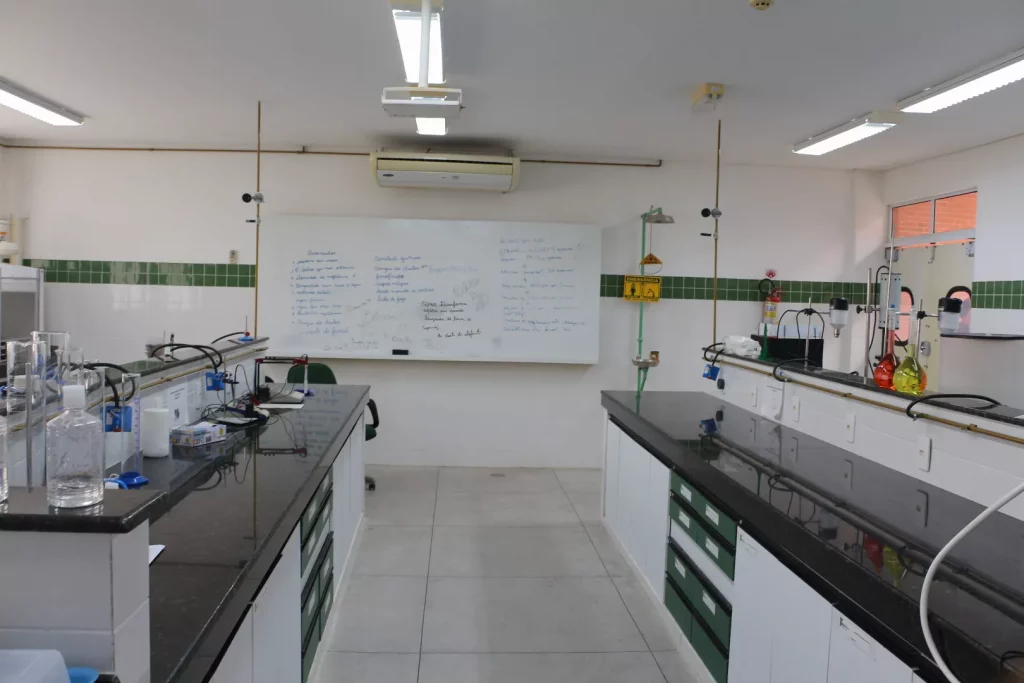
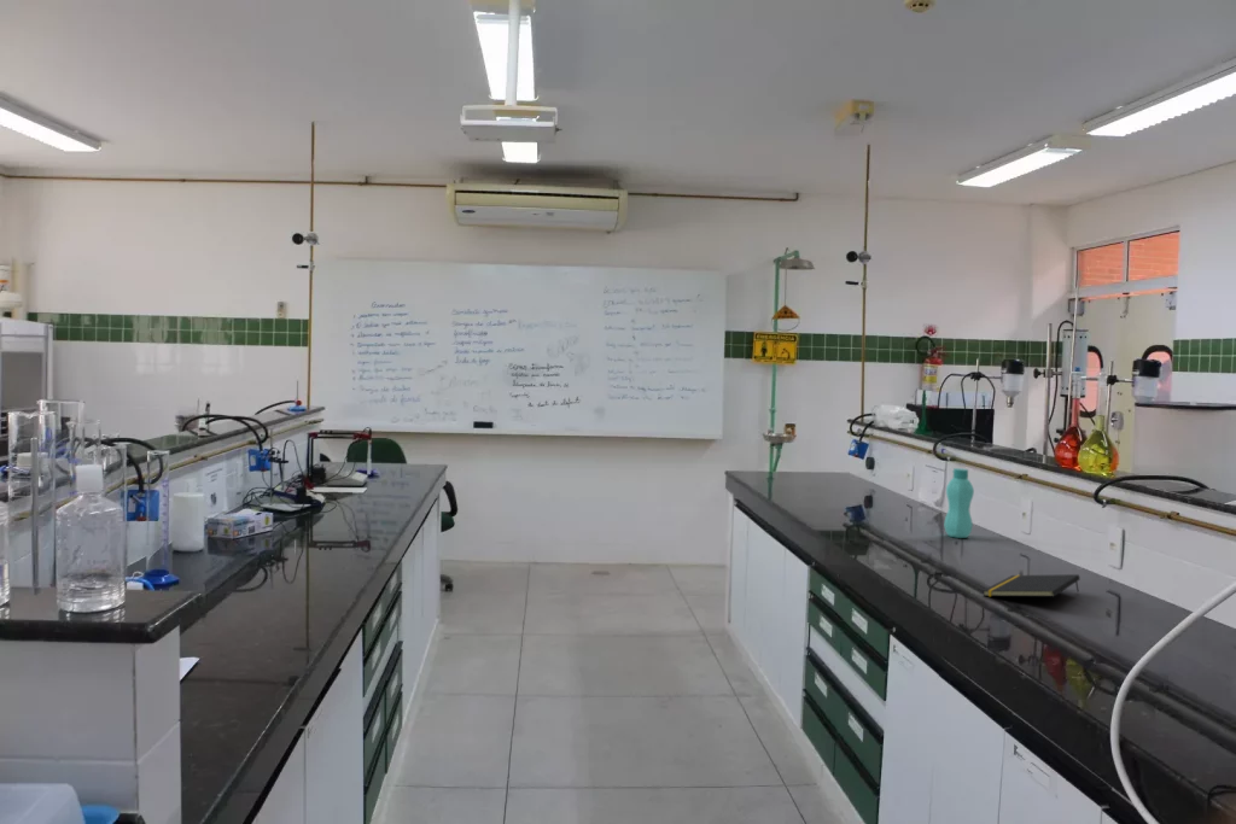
+ bottle (958, 502)
+ notepad (1031, 585)
